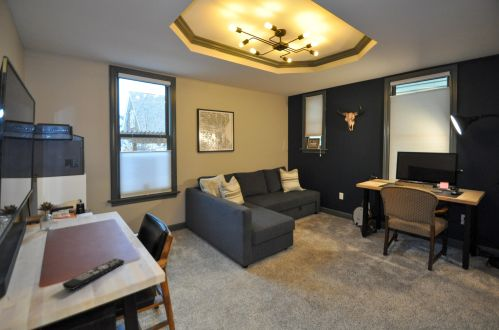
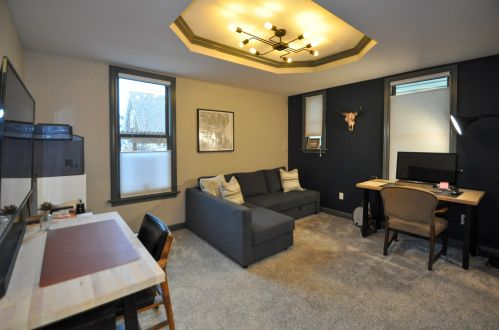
- remote control (96, 272)
